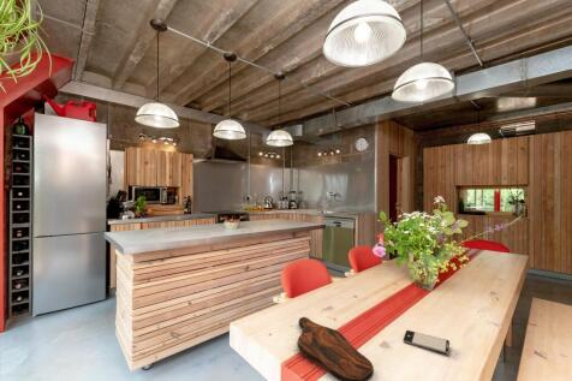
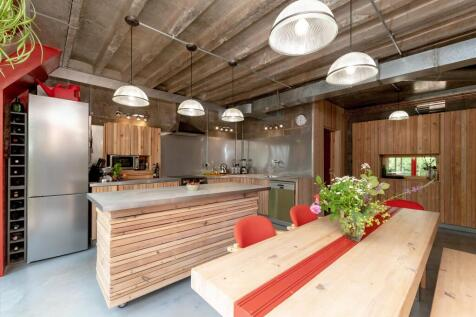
- smartphone (425, 340)
- cutting board (323, 344)
